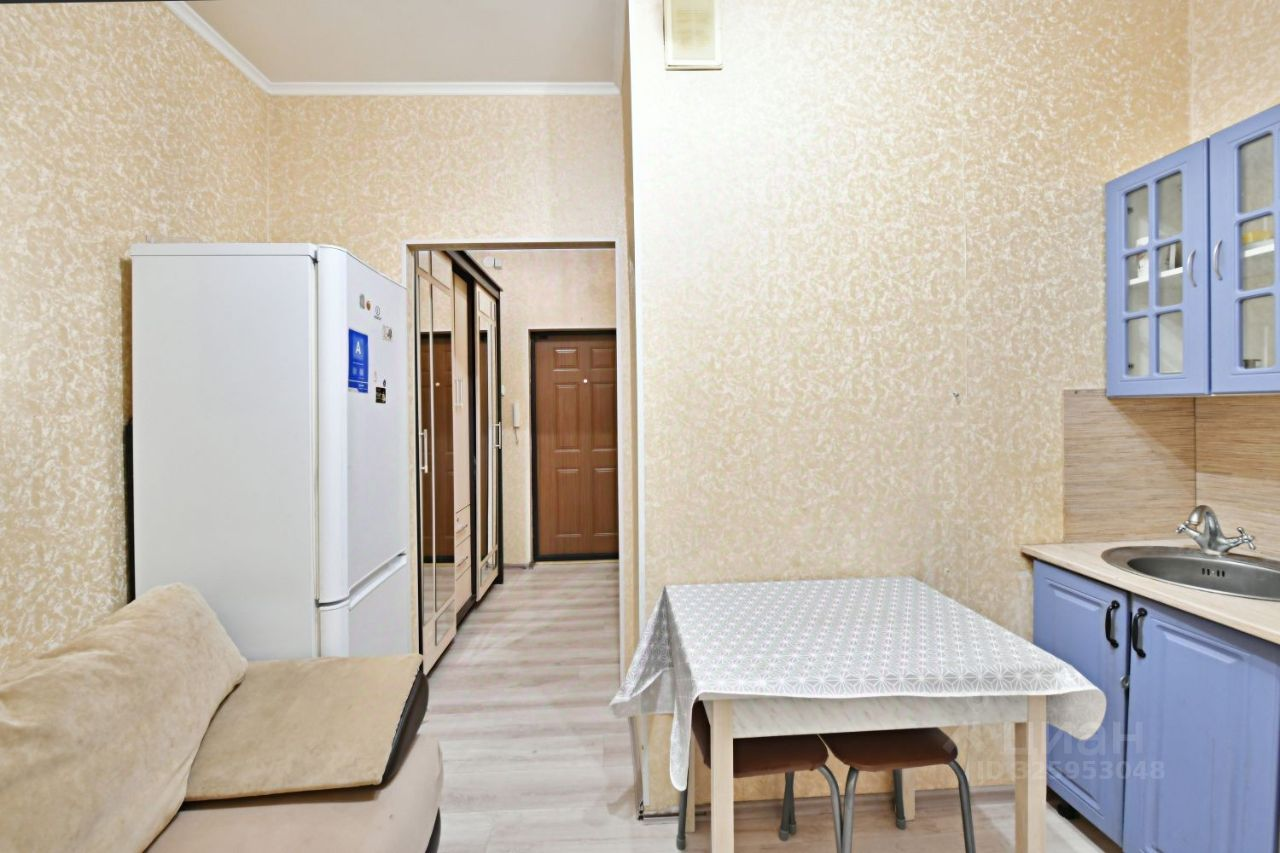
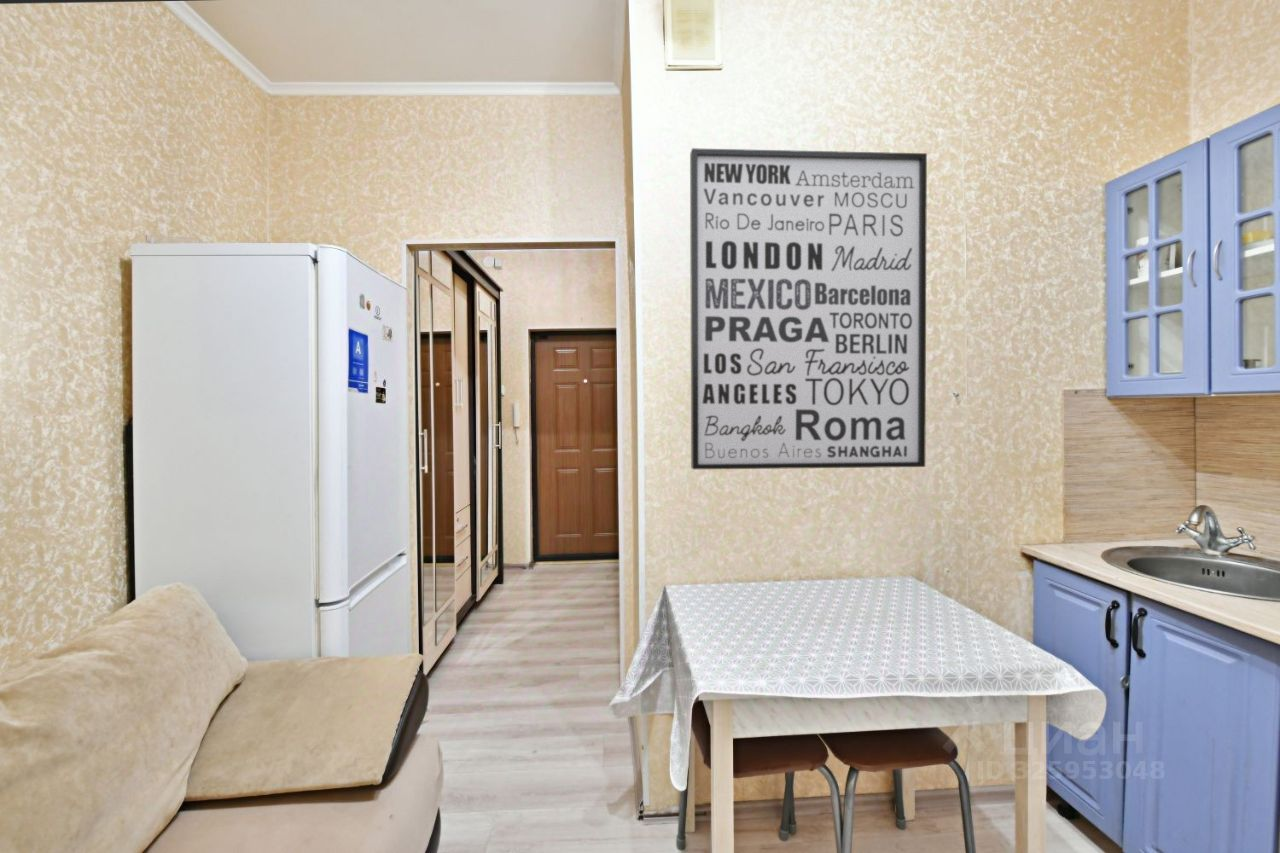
+ wall art (808, 311)
